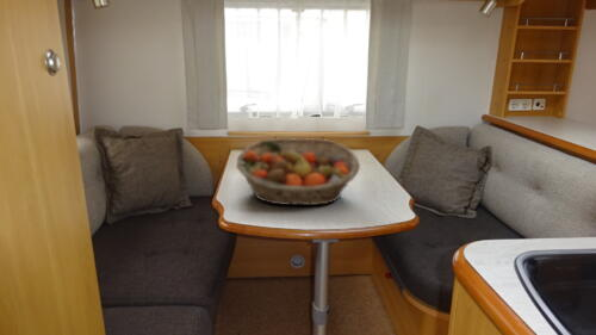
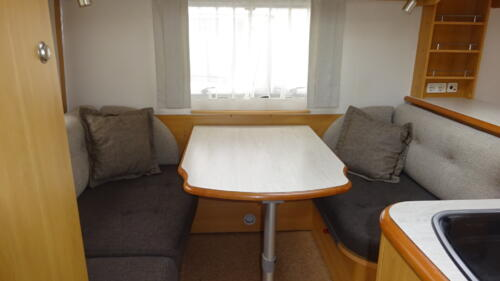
- fruit basket (297, 169)
